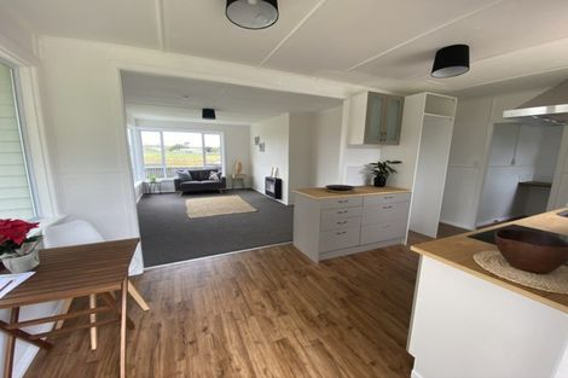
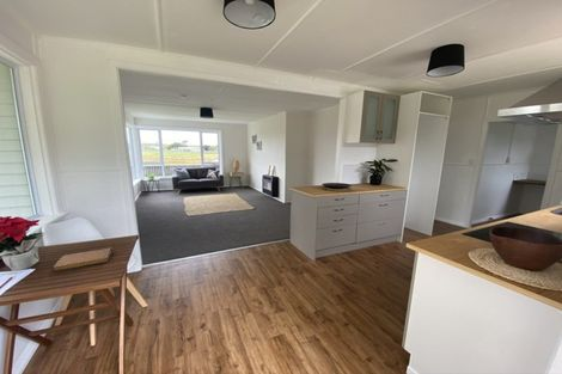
+ notebook (85, 258)
